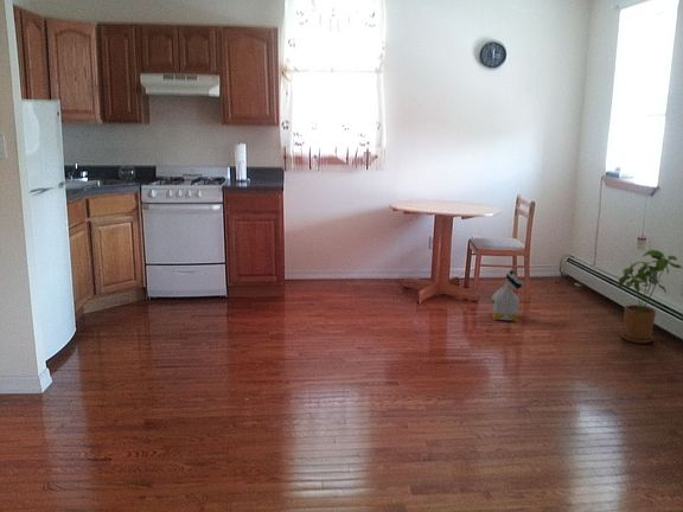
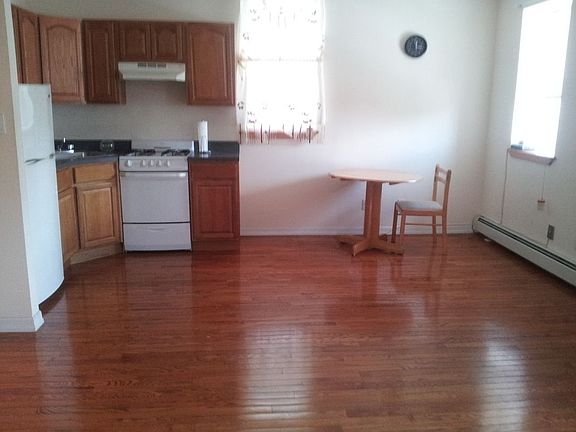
- bag (506, 293)
- house plant (641, 295)
